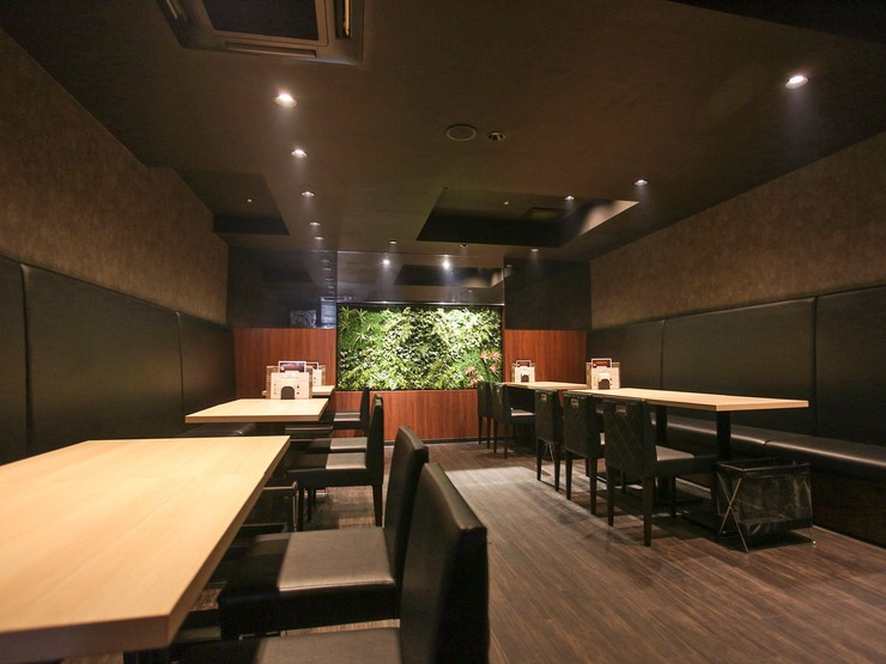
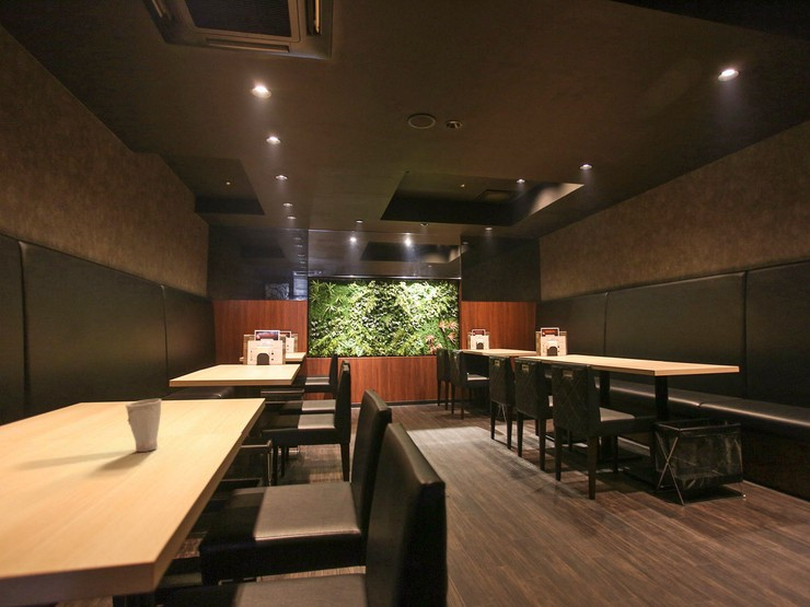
+ cup (142, 424)
